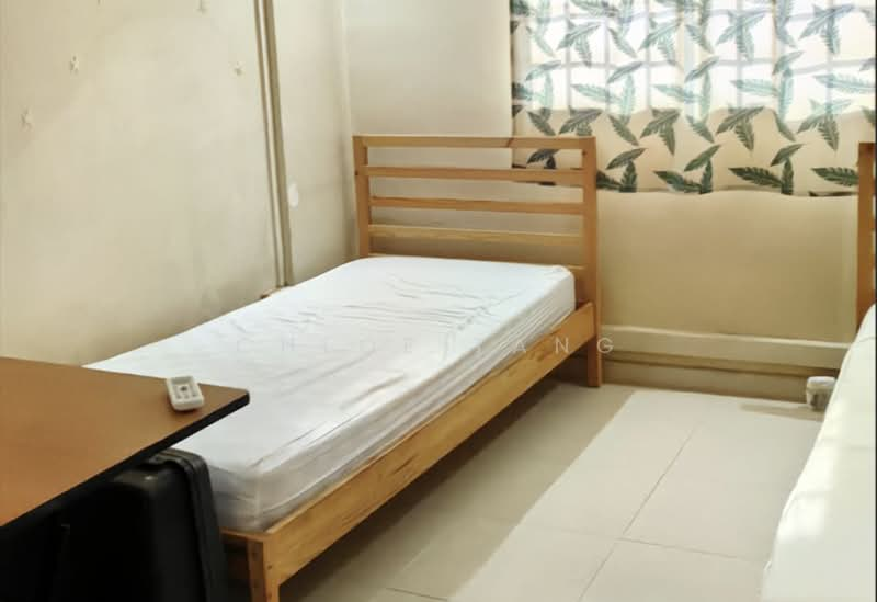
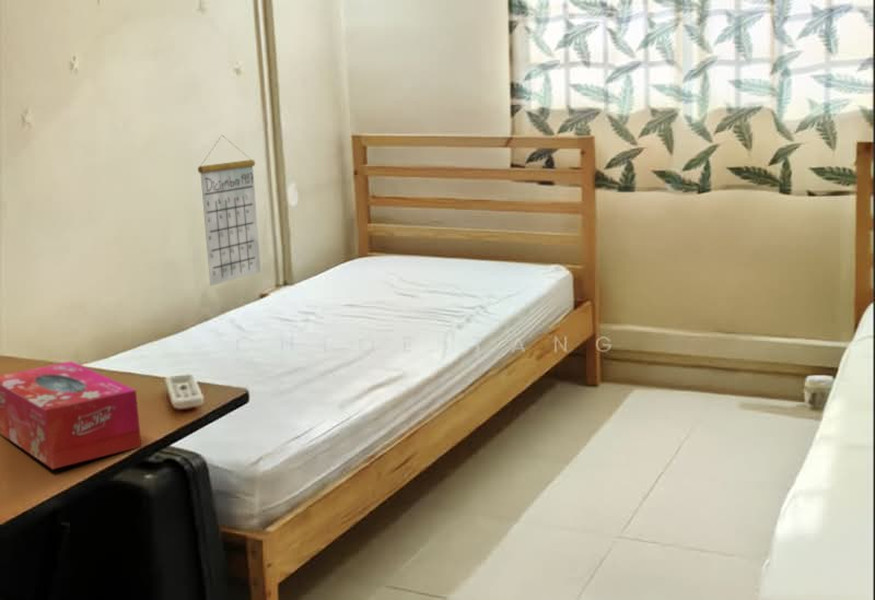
+ tissue box (62, 411)
+ calendar (230, 208)
